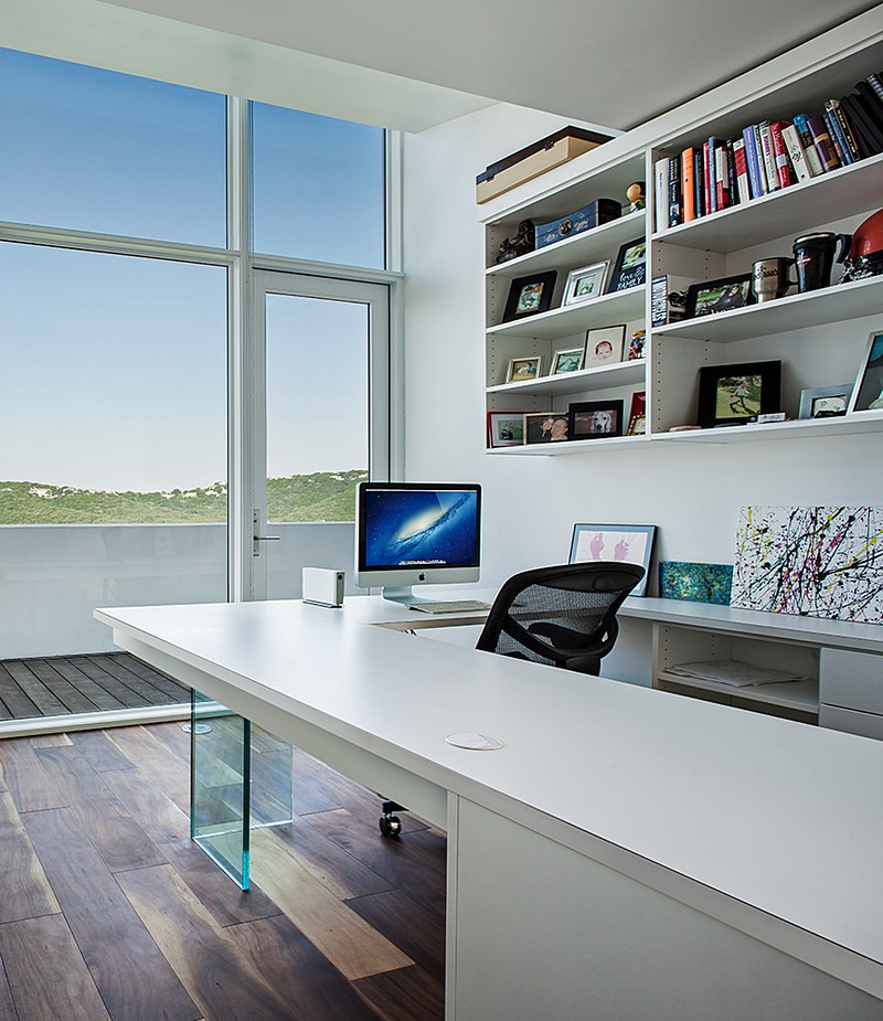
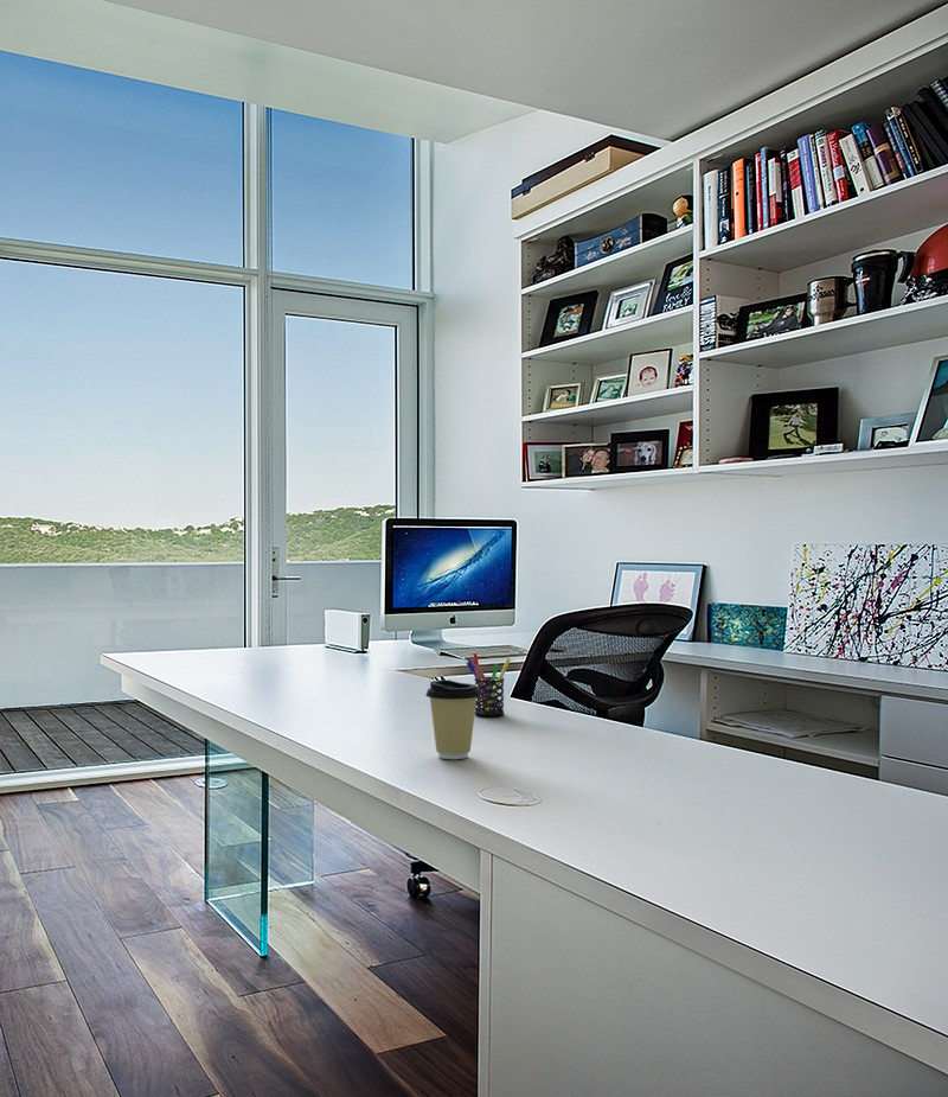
+ pen holder (488, 683)
+ coffee cup (453, 719)
